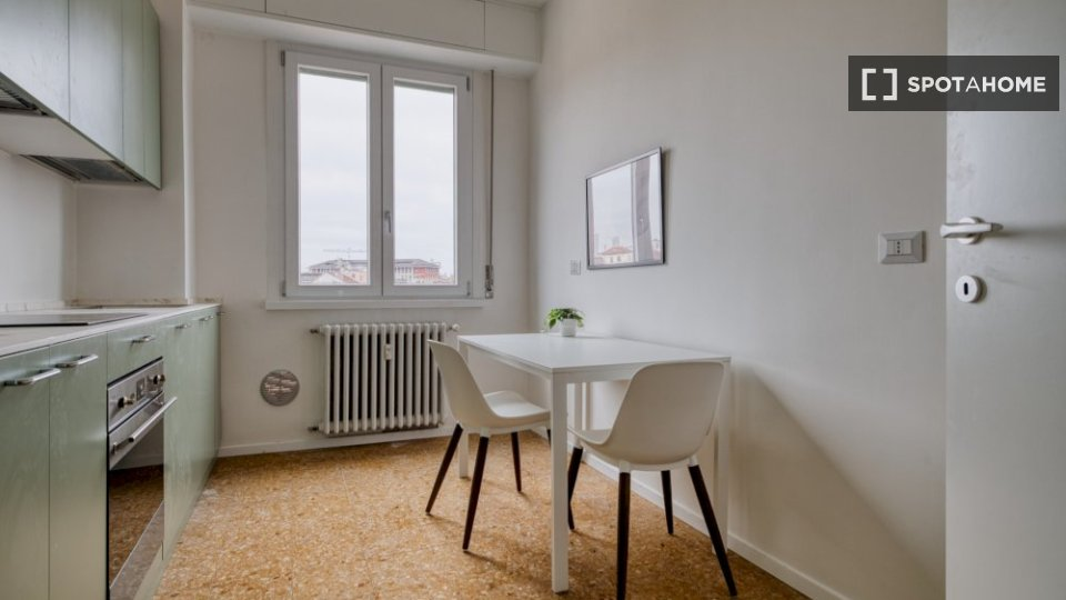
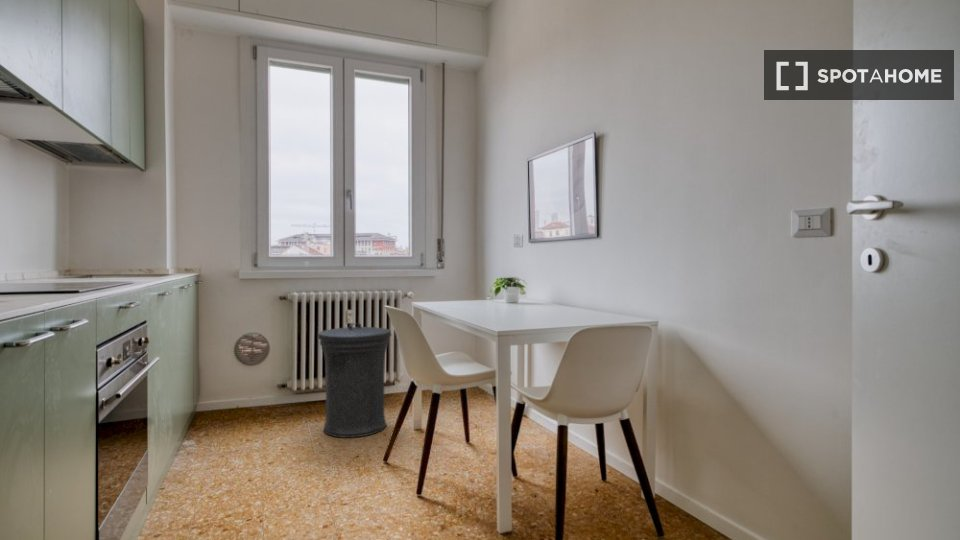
+ trash can (355, 375)
